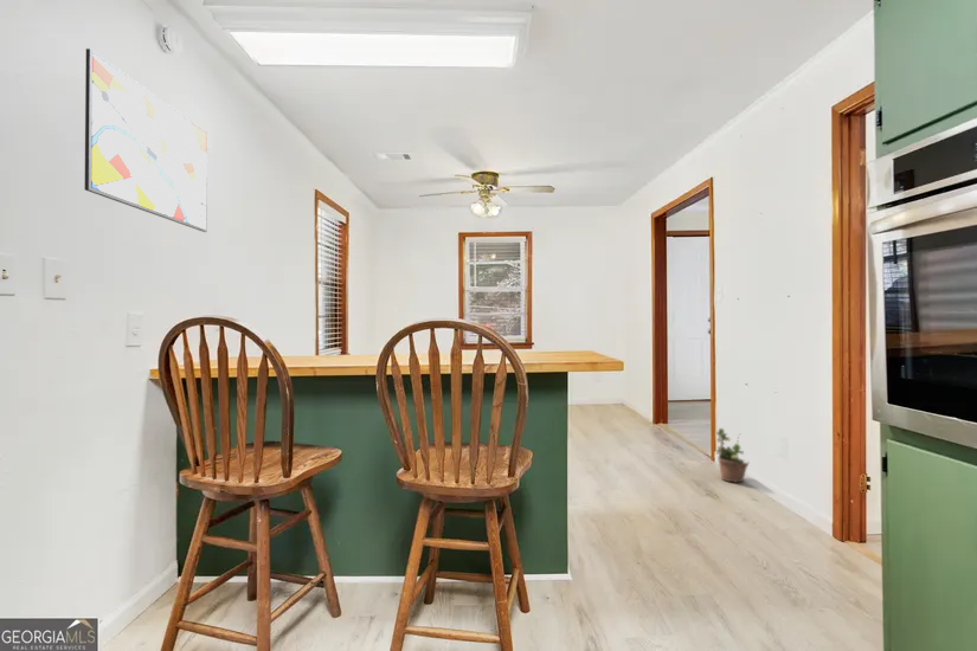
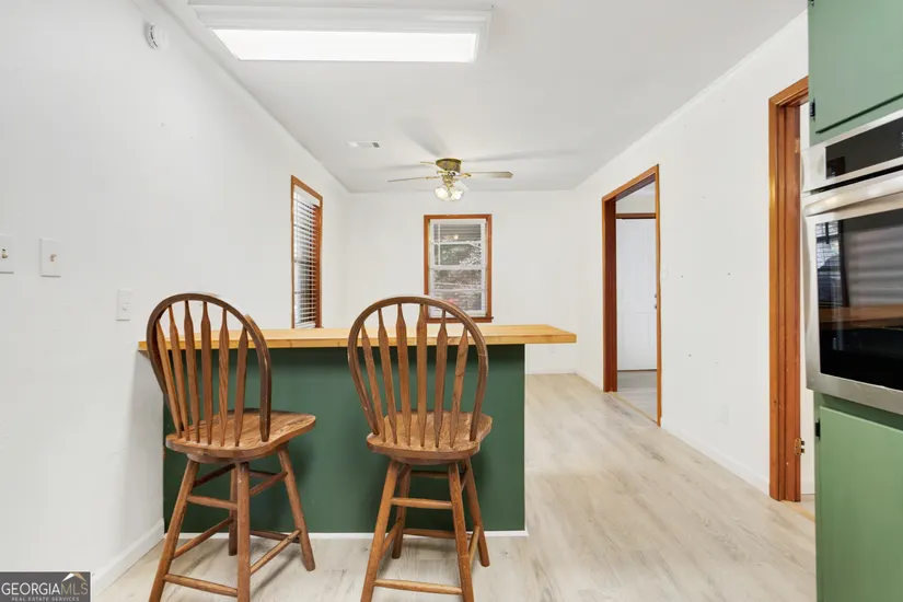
- potted plant (732, 452)
- wall art (156, 156)
